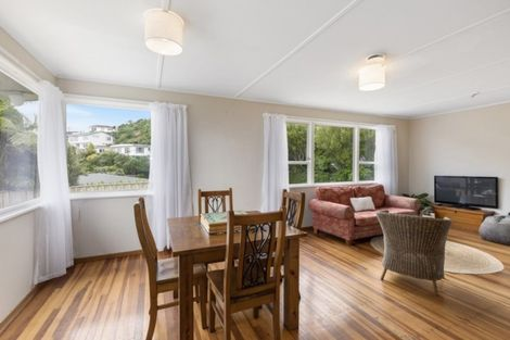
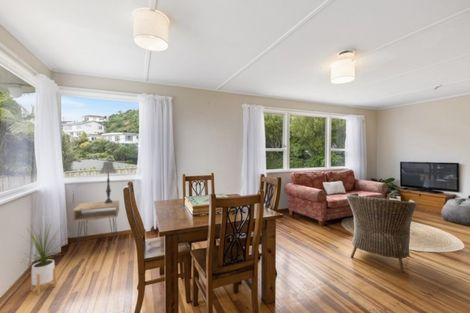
+ house plant (43, 255)
+ nightstand (98, 218)
+ table lamp (108, 182)
